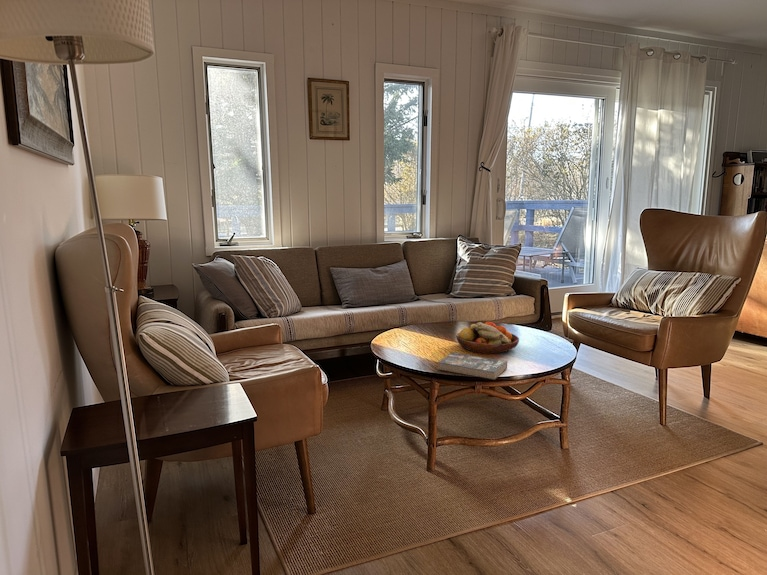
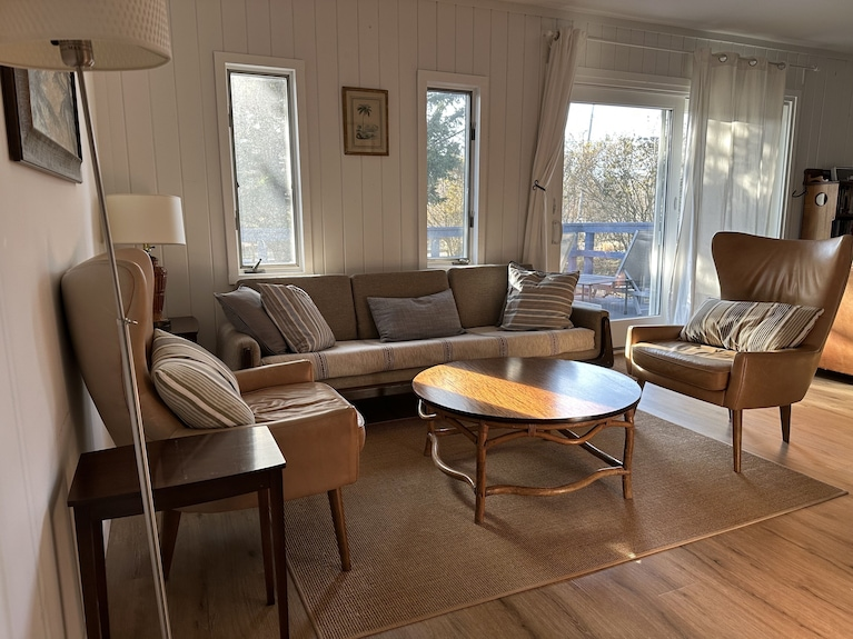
- fruit bowl (487, 334)
- book (472, 365)
